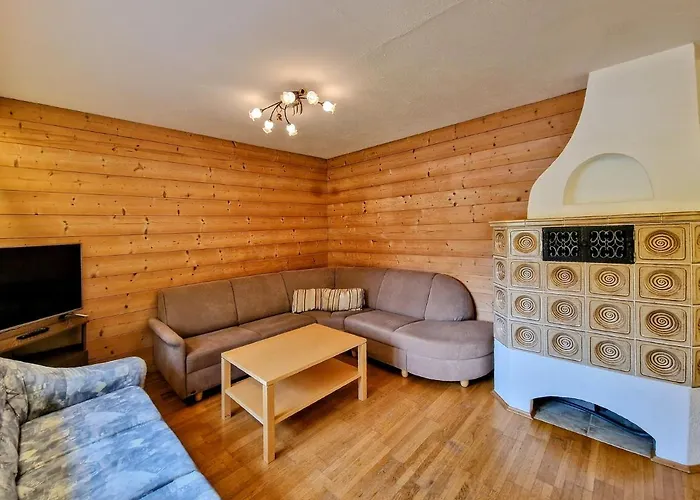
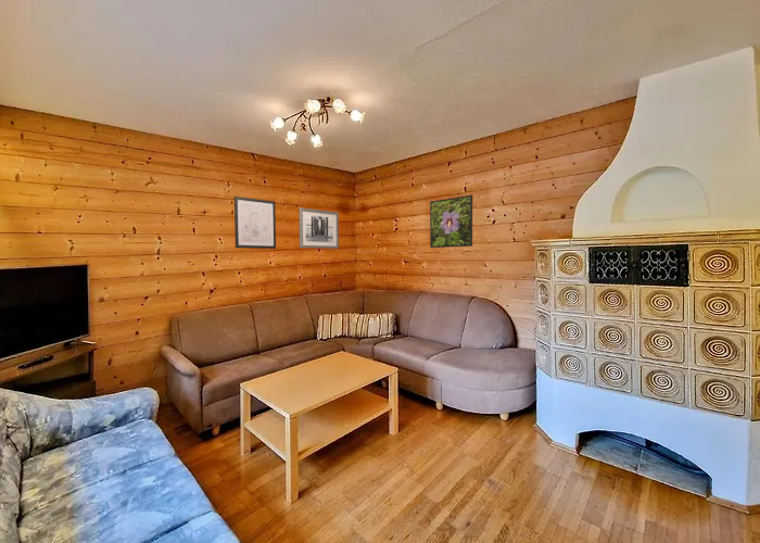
+ wall art (319, 229)
+ wall art (255, 224)
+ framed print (449, 223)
